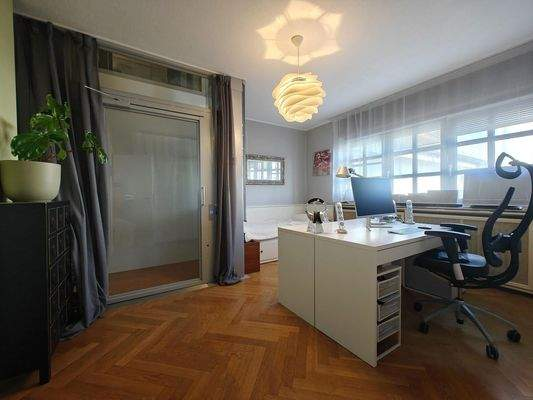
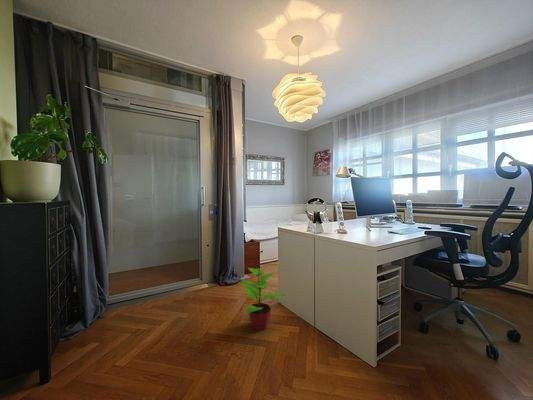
+ potted plant (258, 294)
